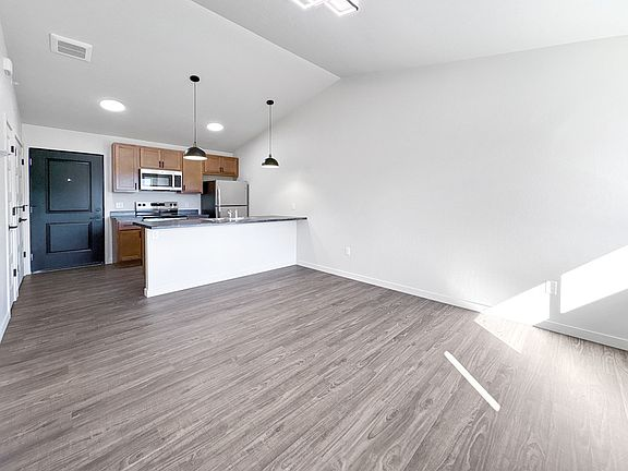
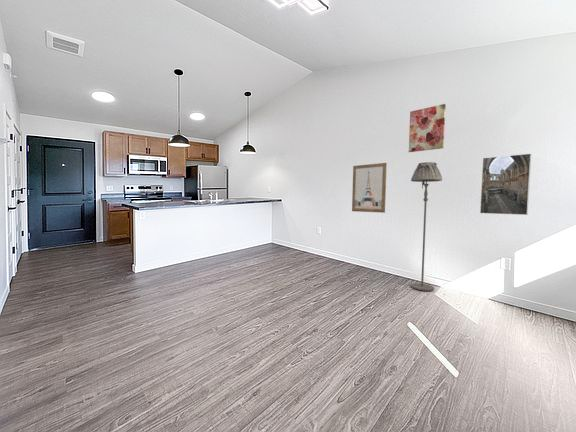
+ wall art (368, 188)
+ floor lamp (424, 225)
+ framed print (504, 185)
+ wall art (426, 129)
